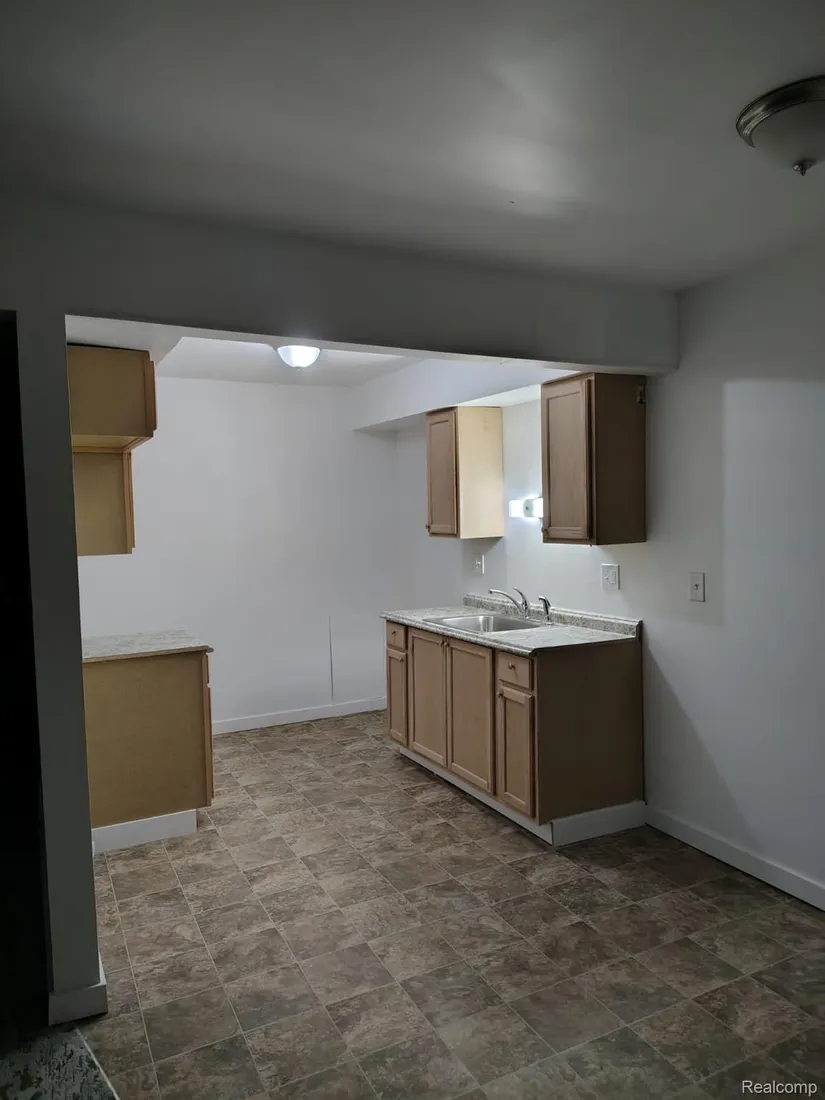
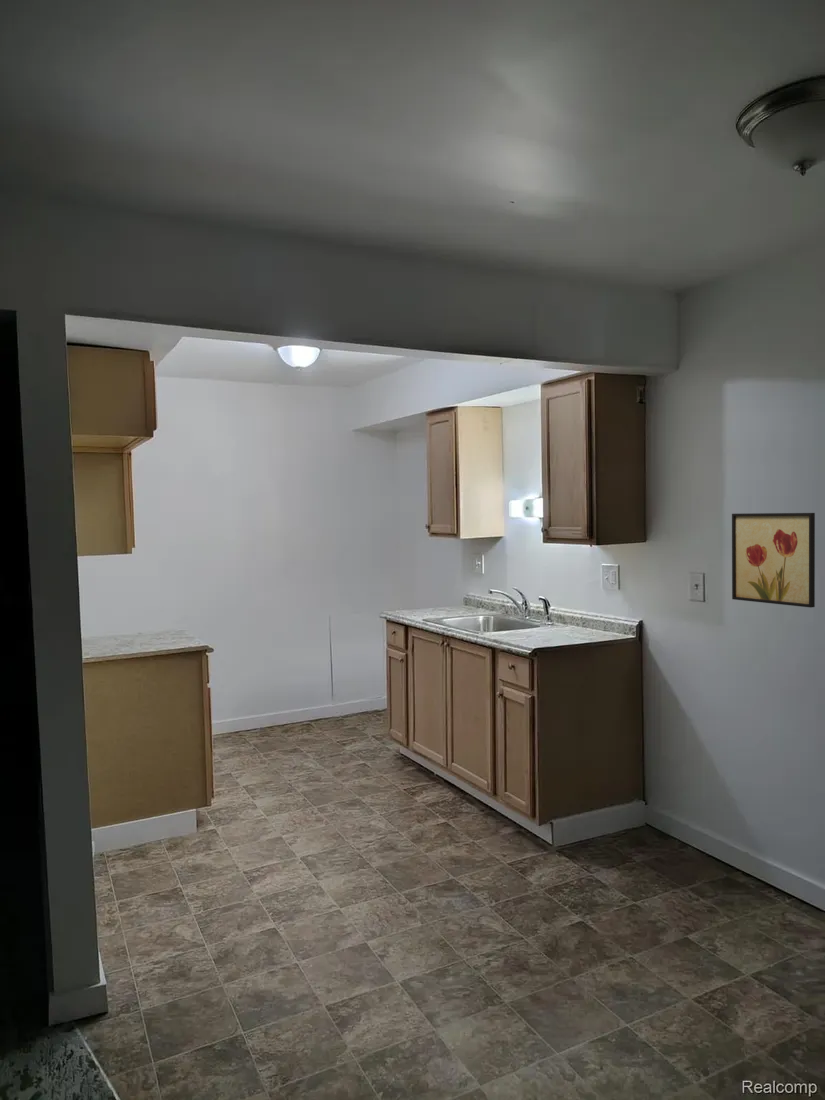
+ wall art (772, 558)
